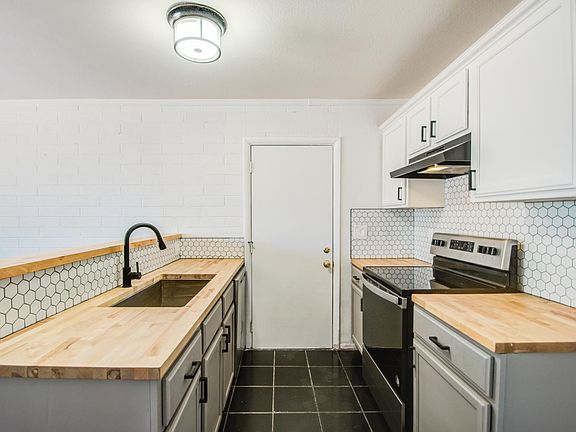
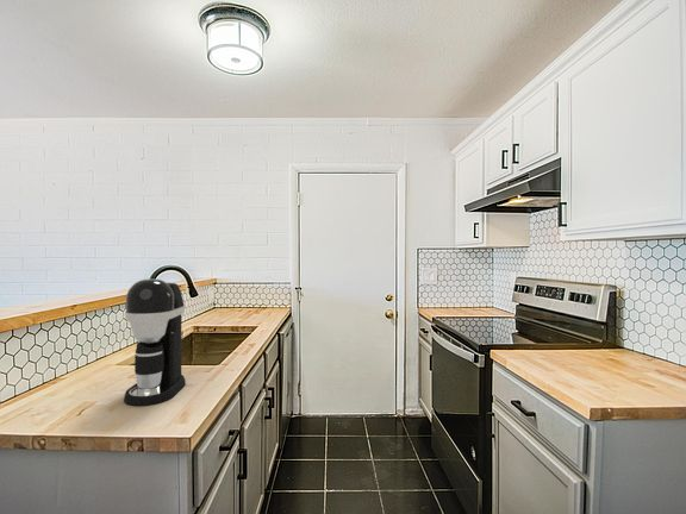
+ coffee maker (156, 334)
